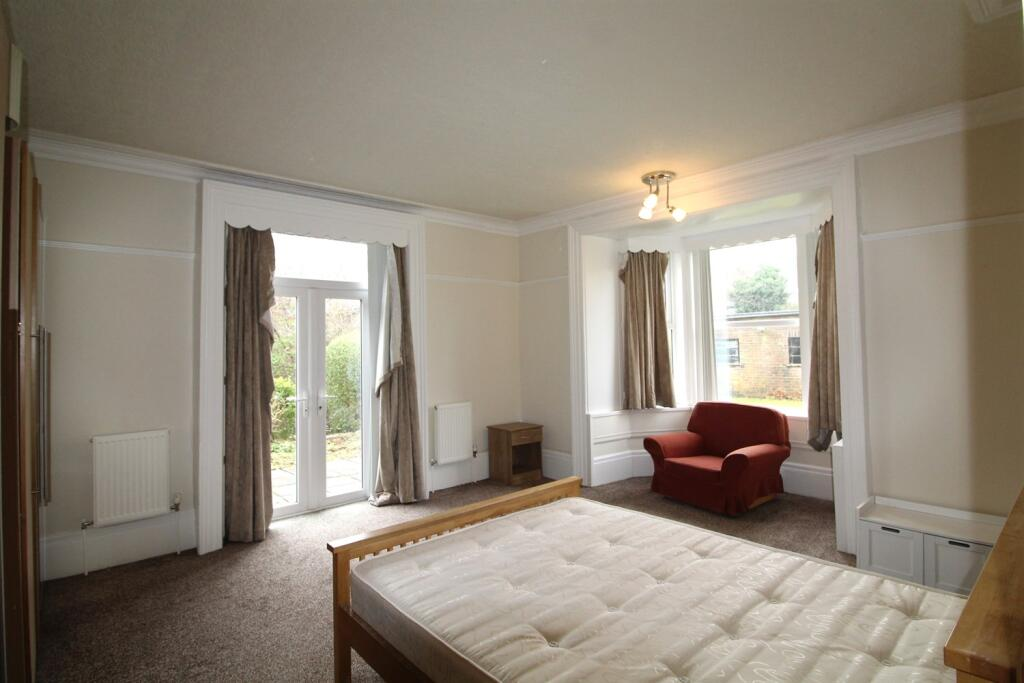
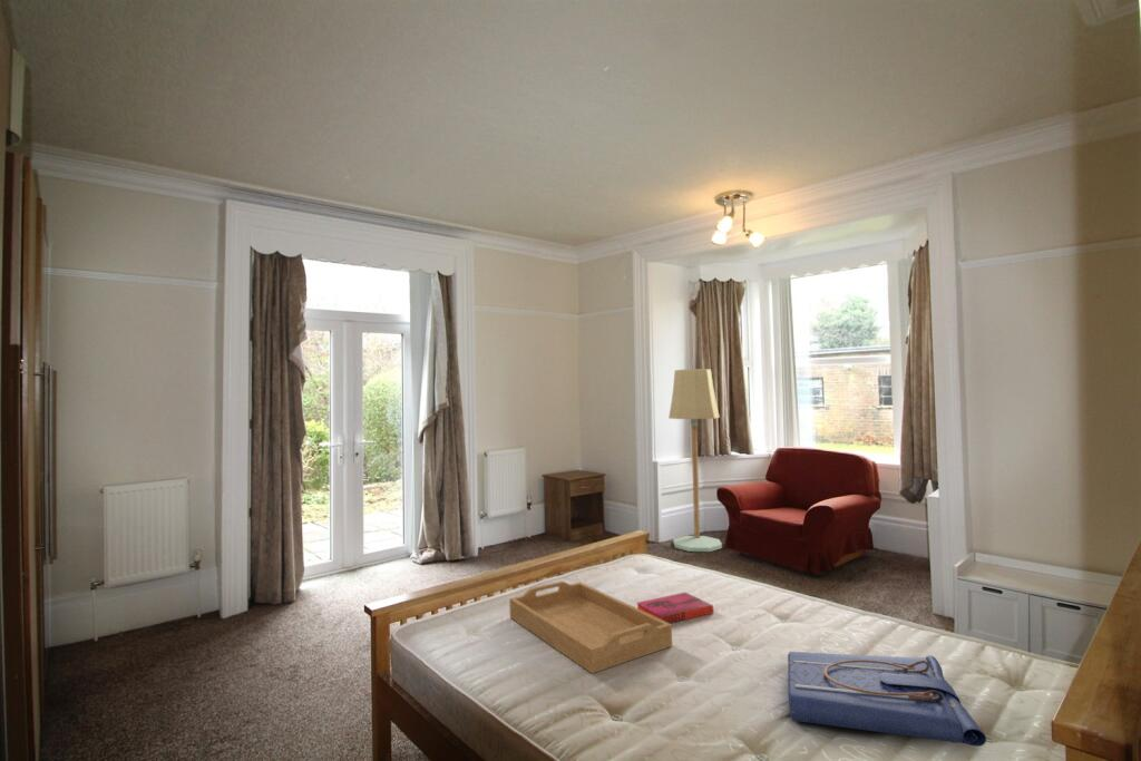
+ tote bag (870, 686)
+ floor lamp (694, 457)
+ hardback book (674, 607)
+ serving tray (585, 617)
